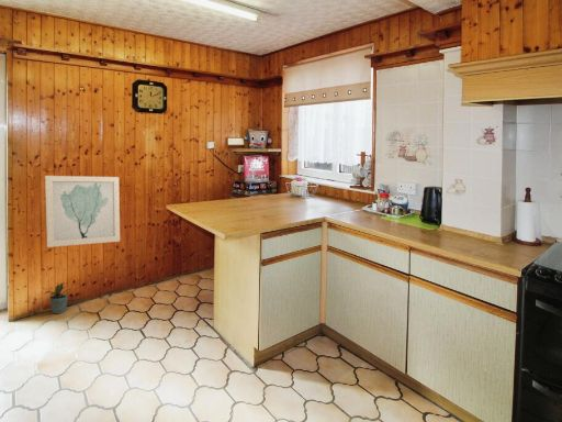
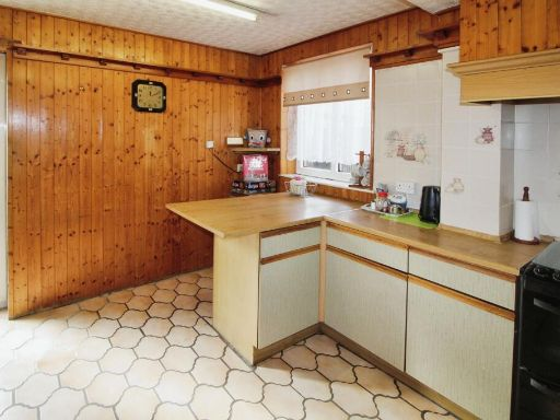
- wall art (85, 210)
- potted plant (58, 298)
